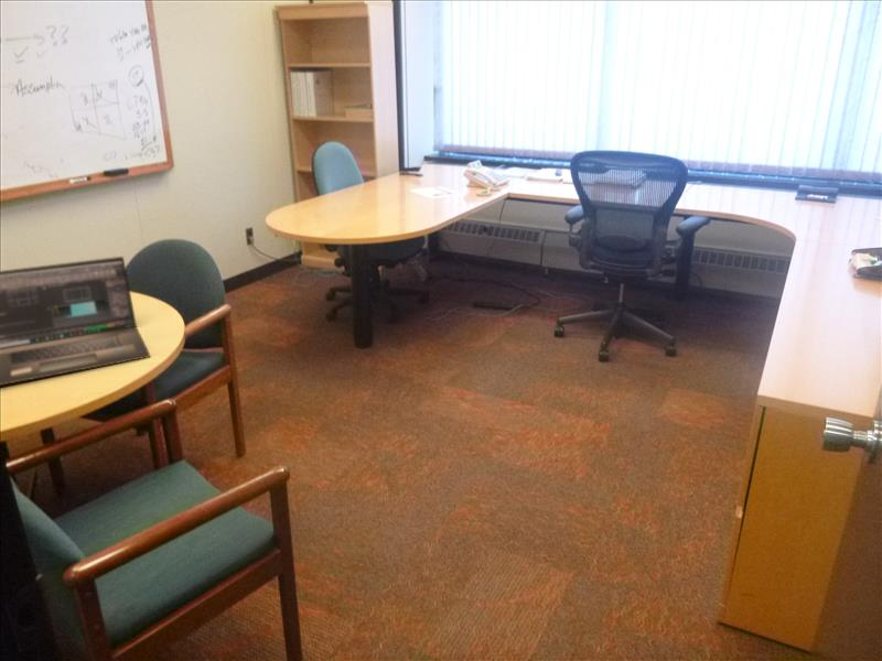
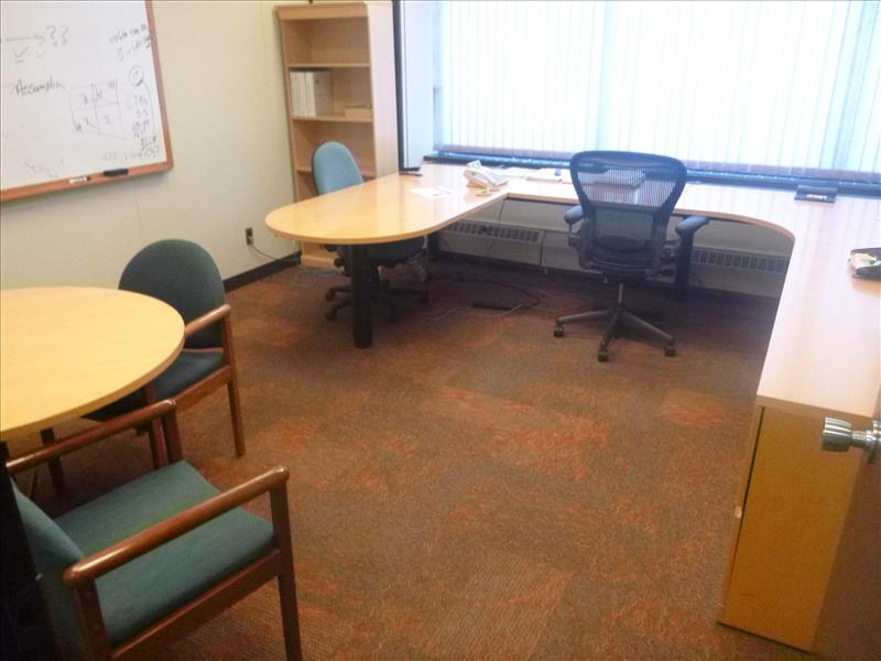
- laptop (61, 315)
